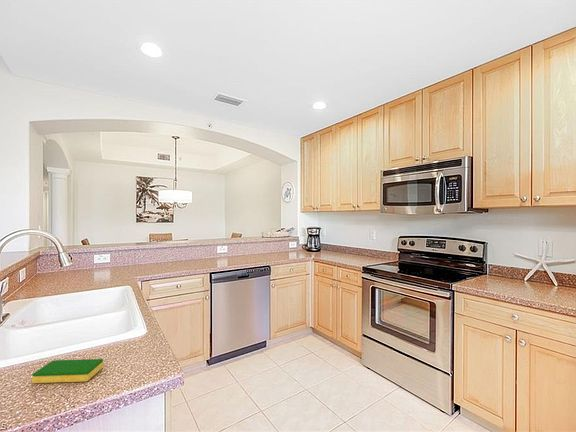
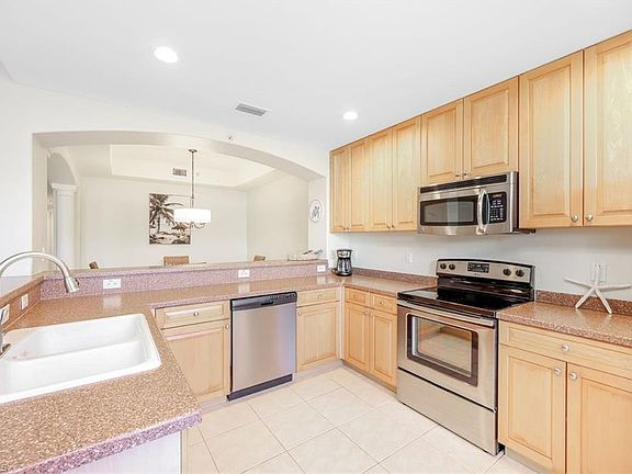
- dish sponge (69, 370)
